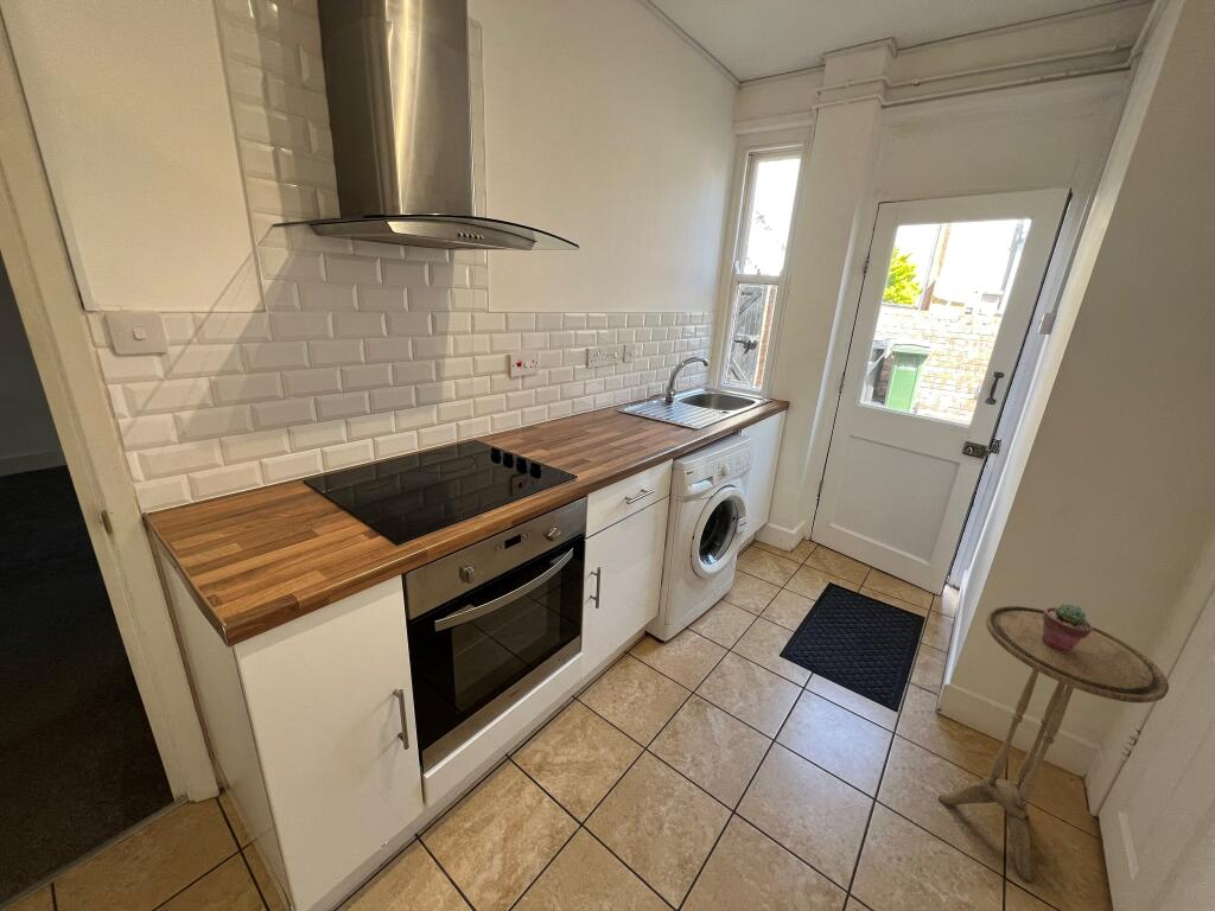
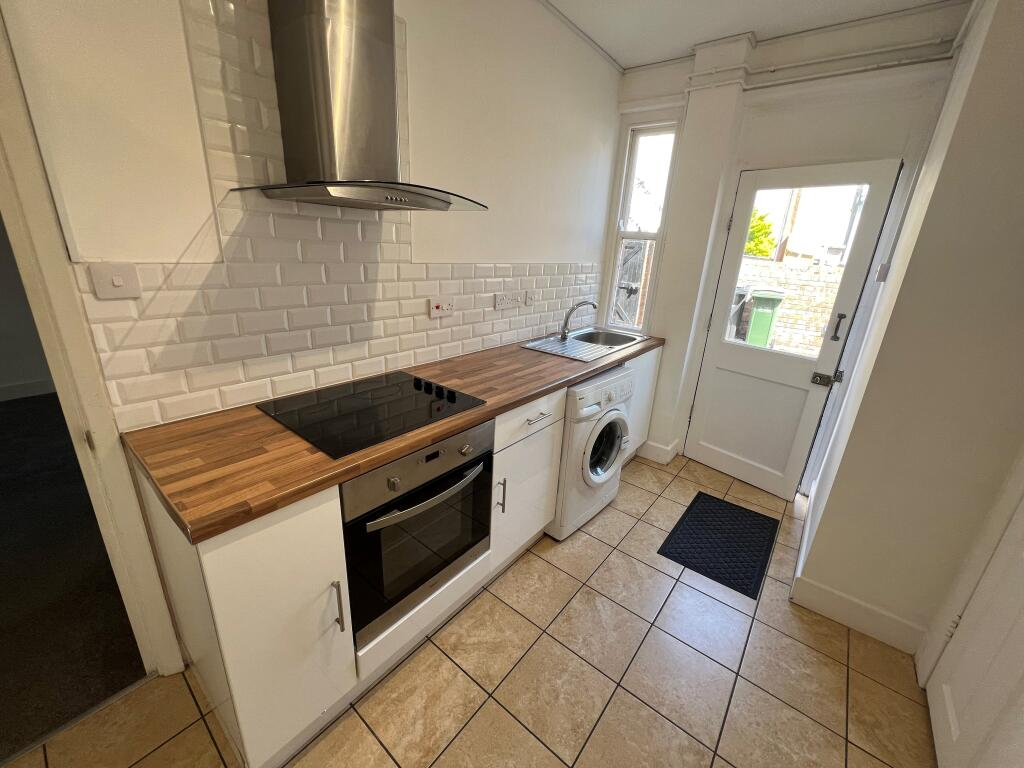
- potted succulent (1064, 625)
- side table (1032, 745)
